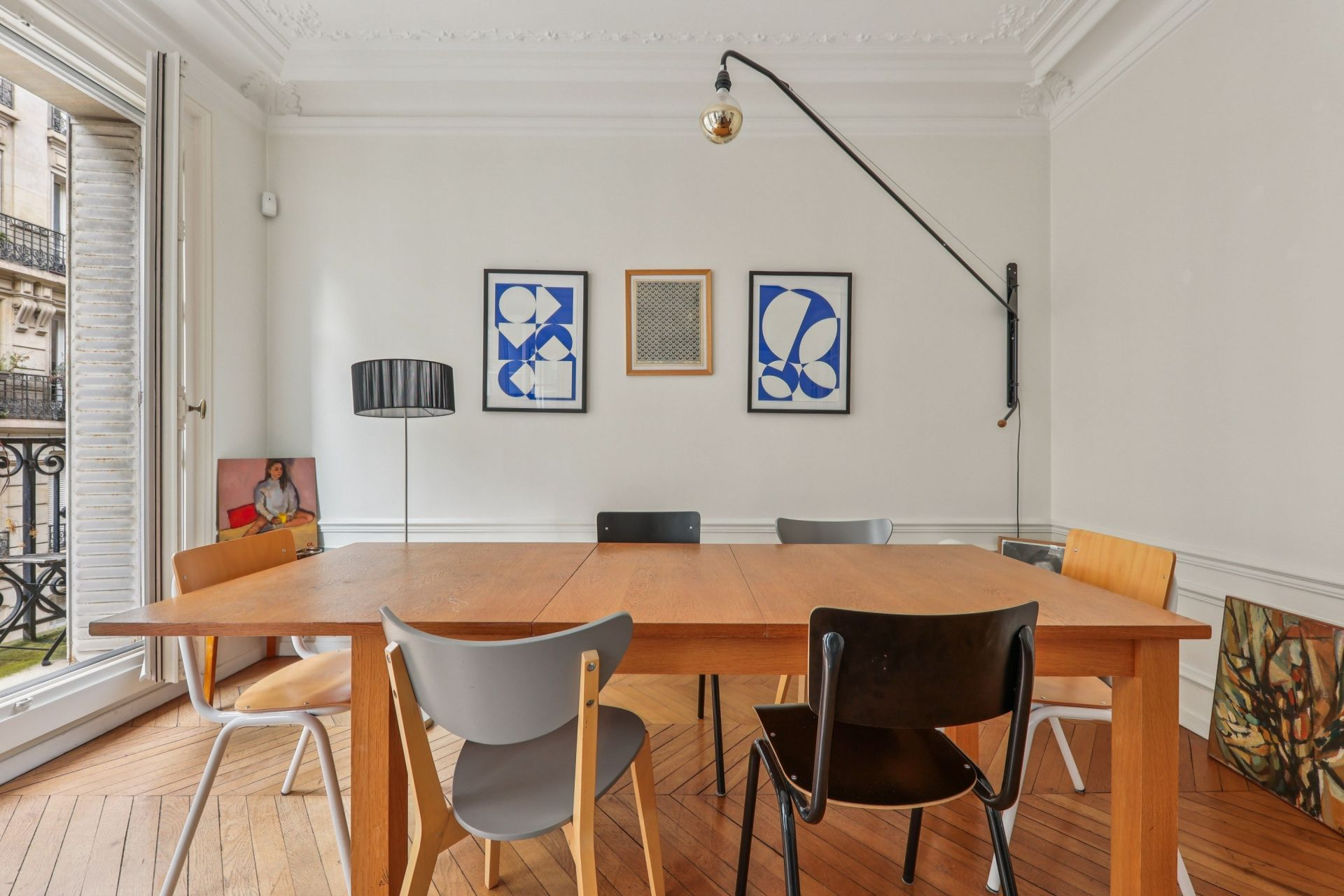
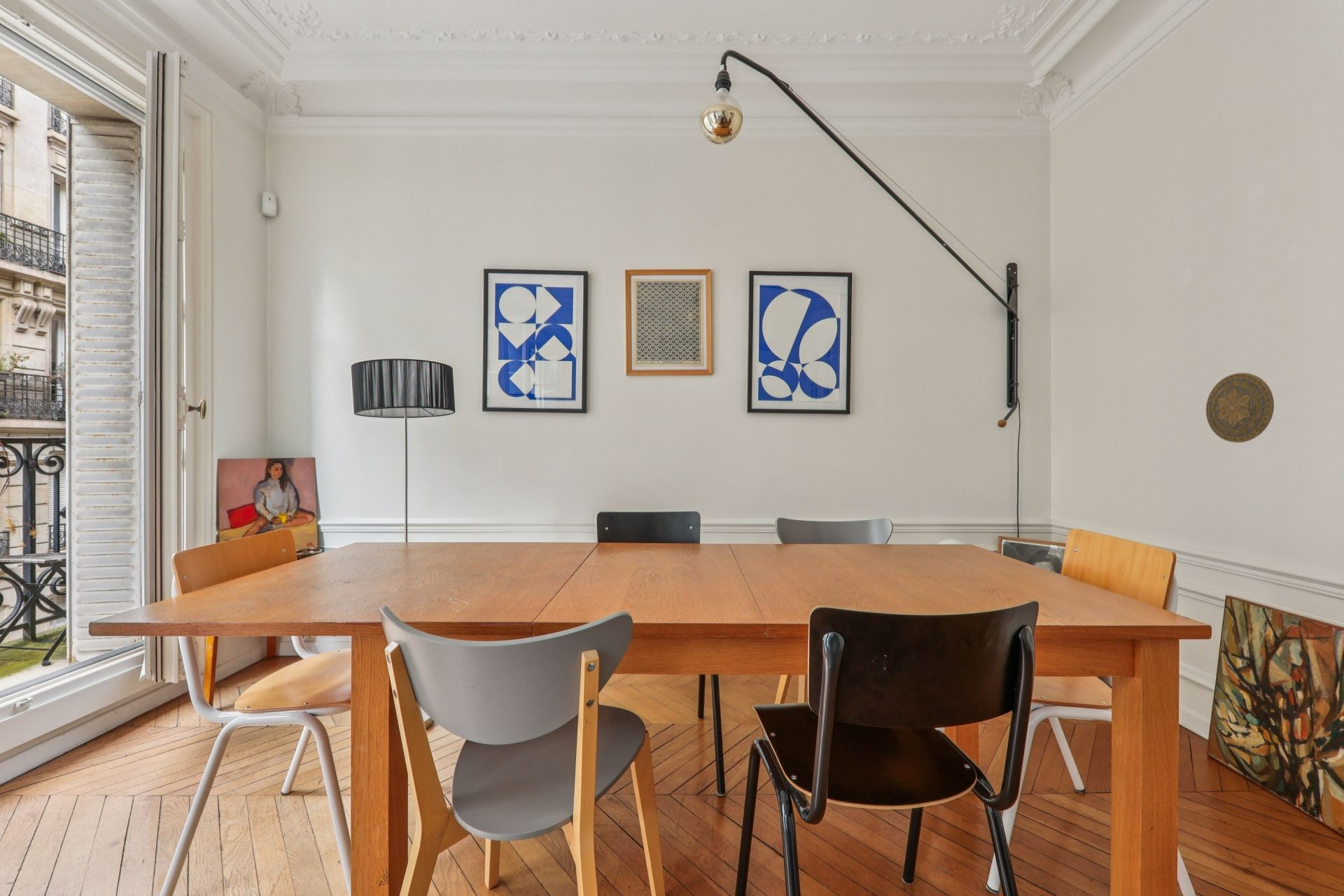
+ decorative plate (1235, 407)
